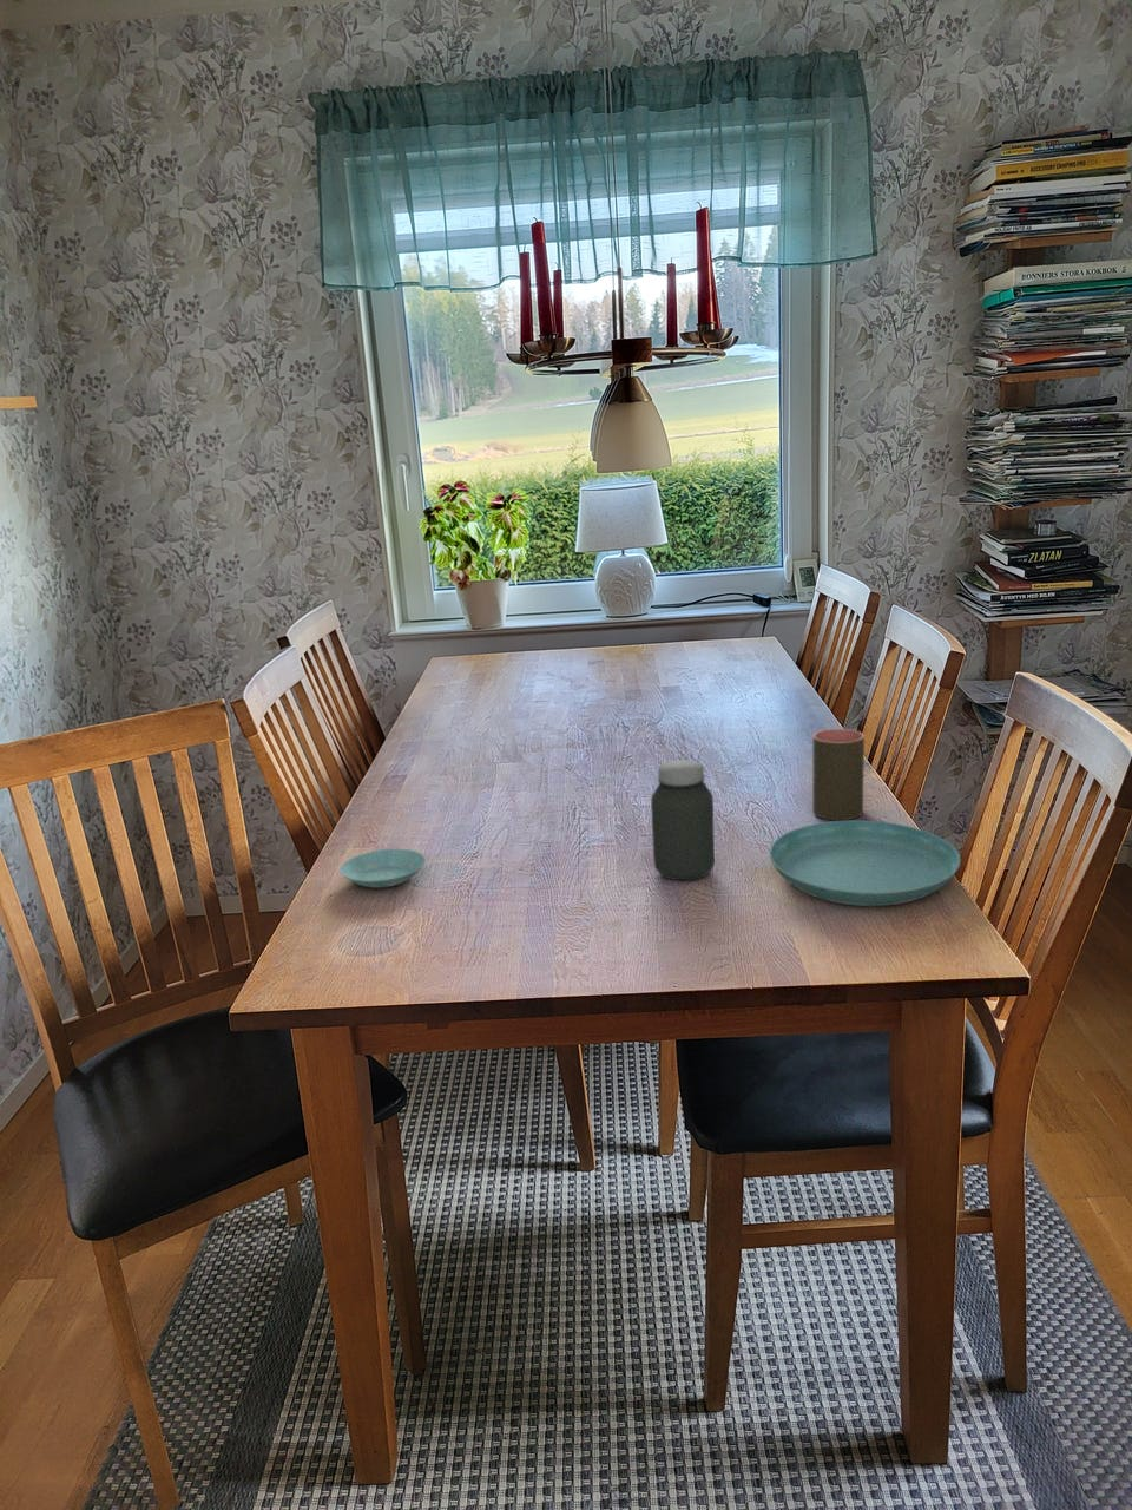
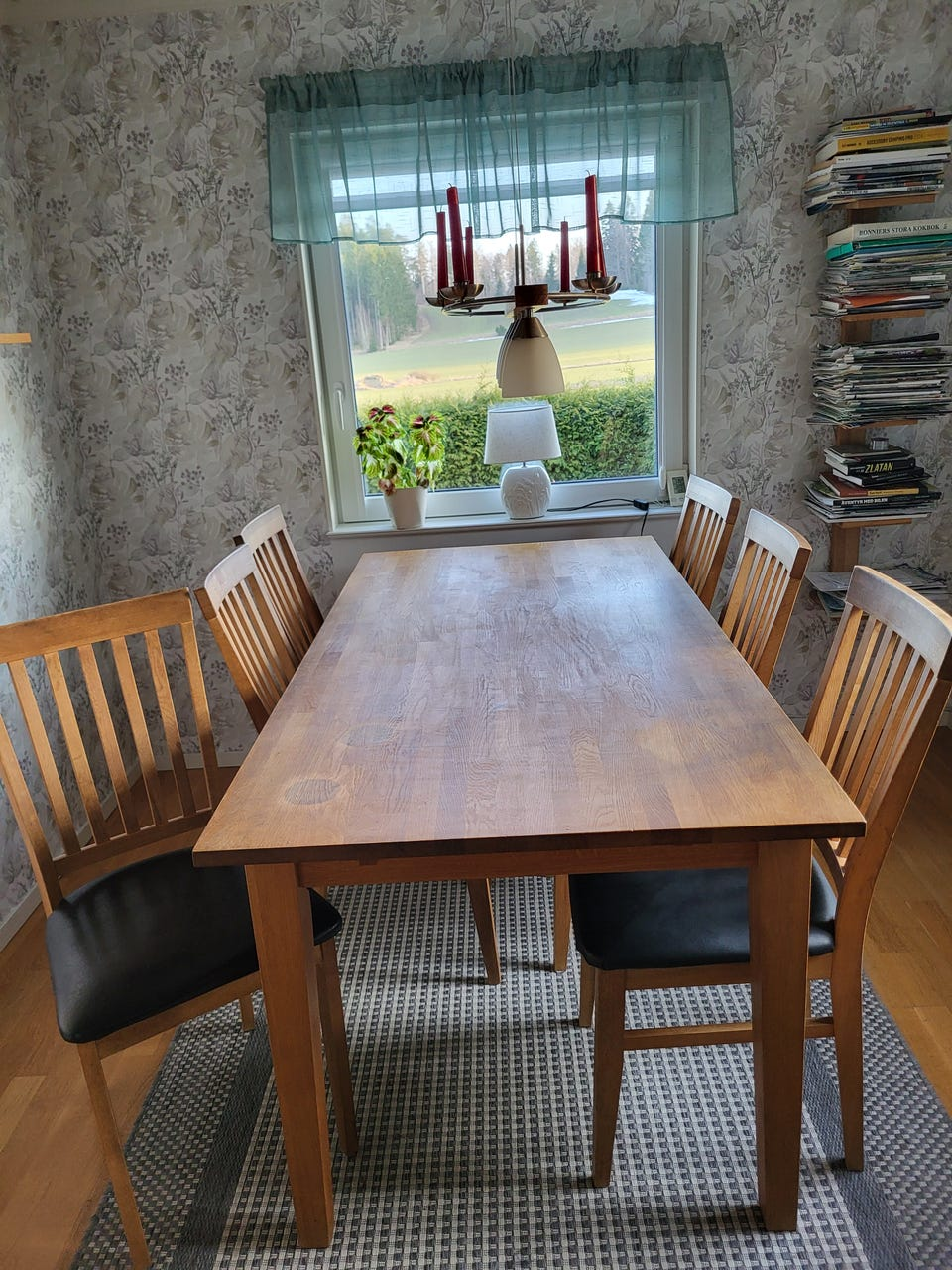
- saucer (383, 870)
- jar (681, 819)
- saucer (862, 863)
- cup (837, 774)
